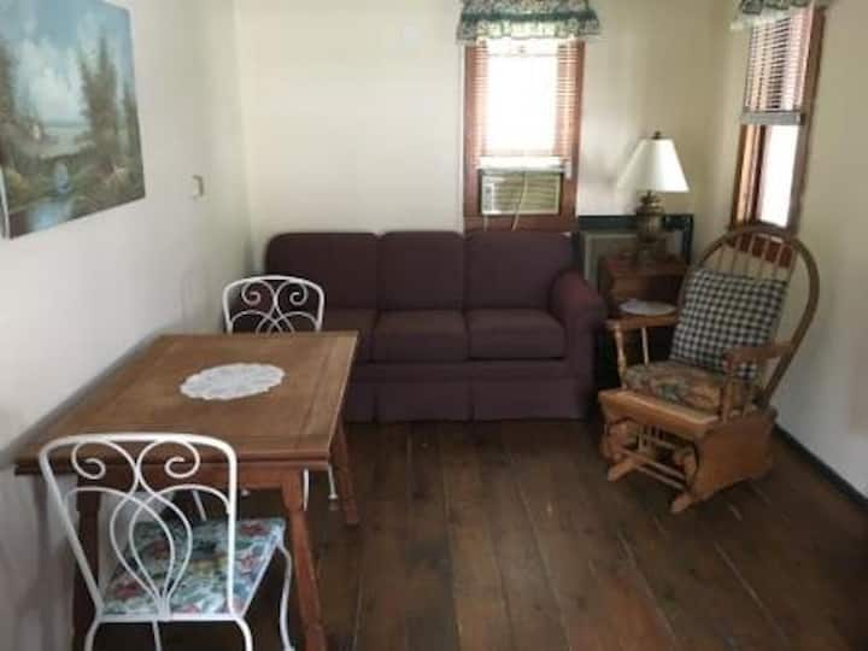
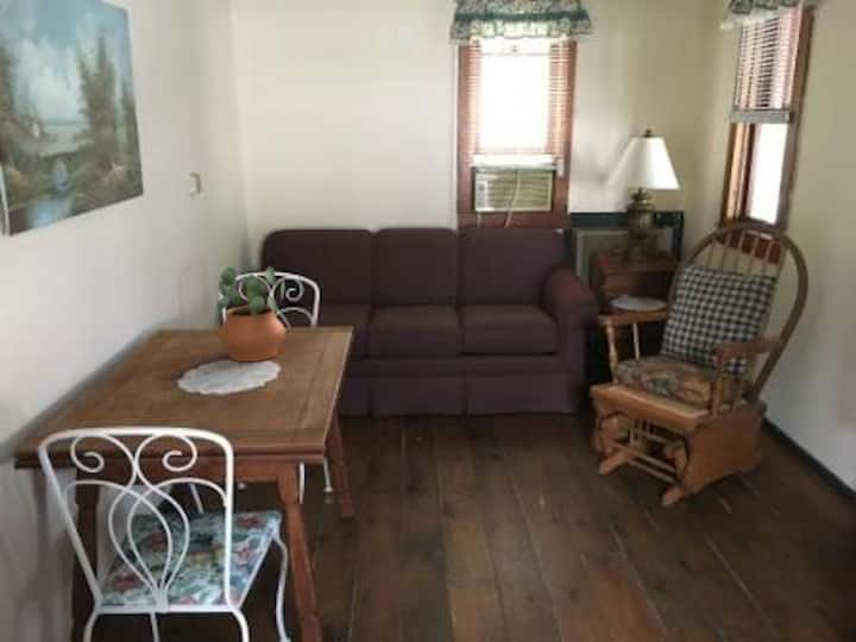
+ potted plant (251, 313)
